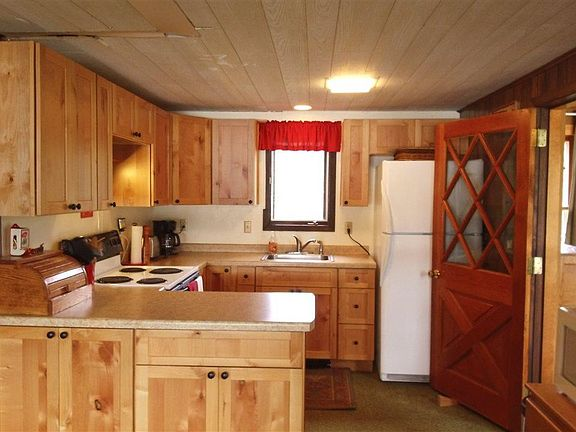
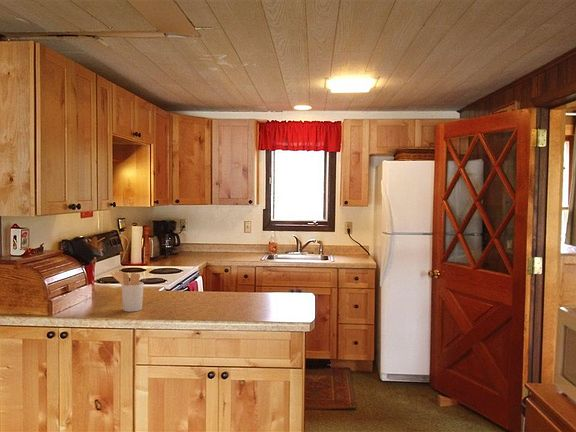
+ utensil holder (127, 289)
